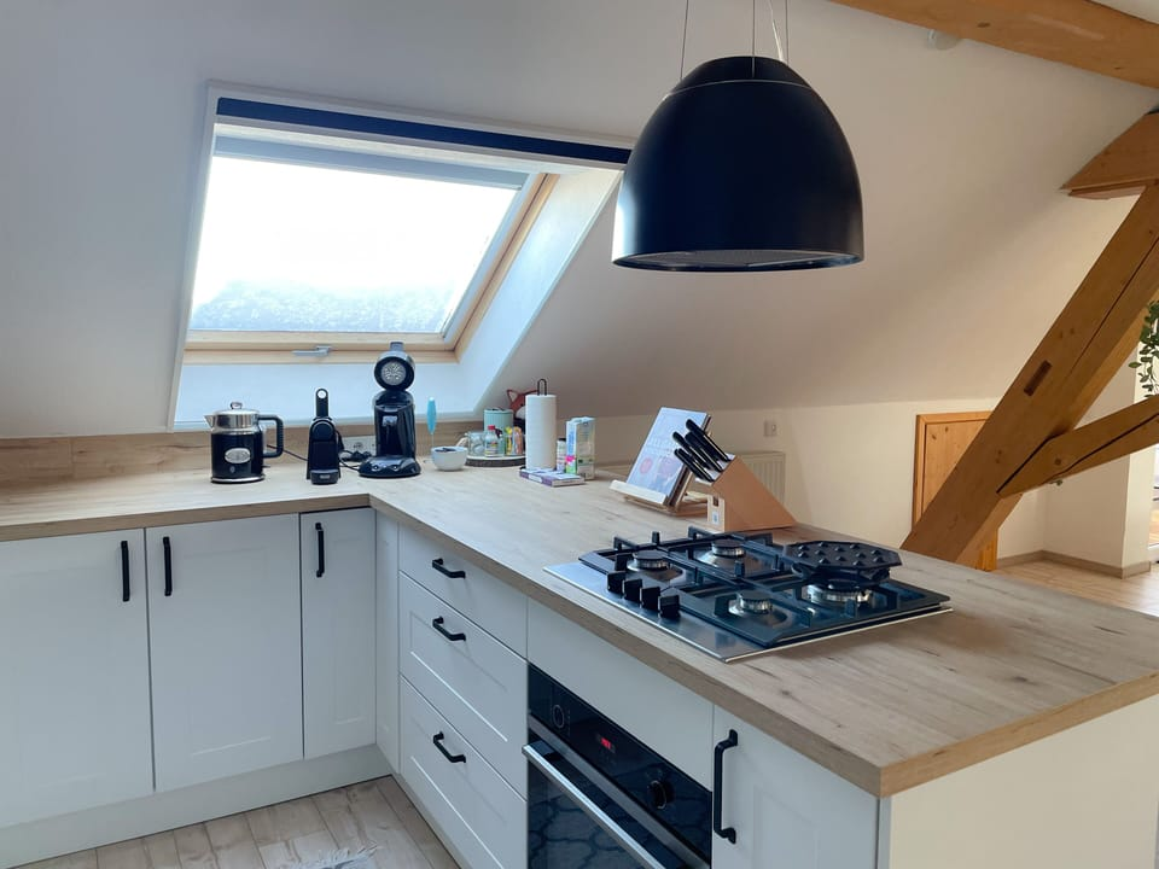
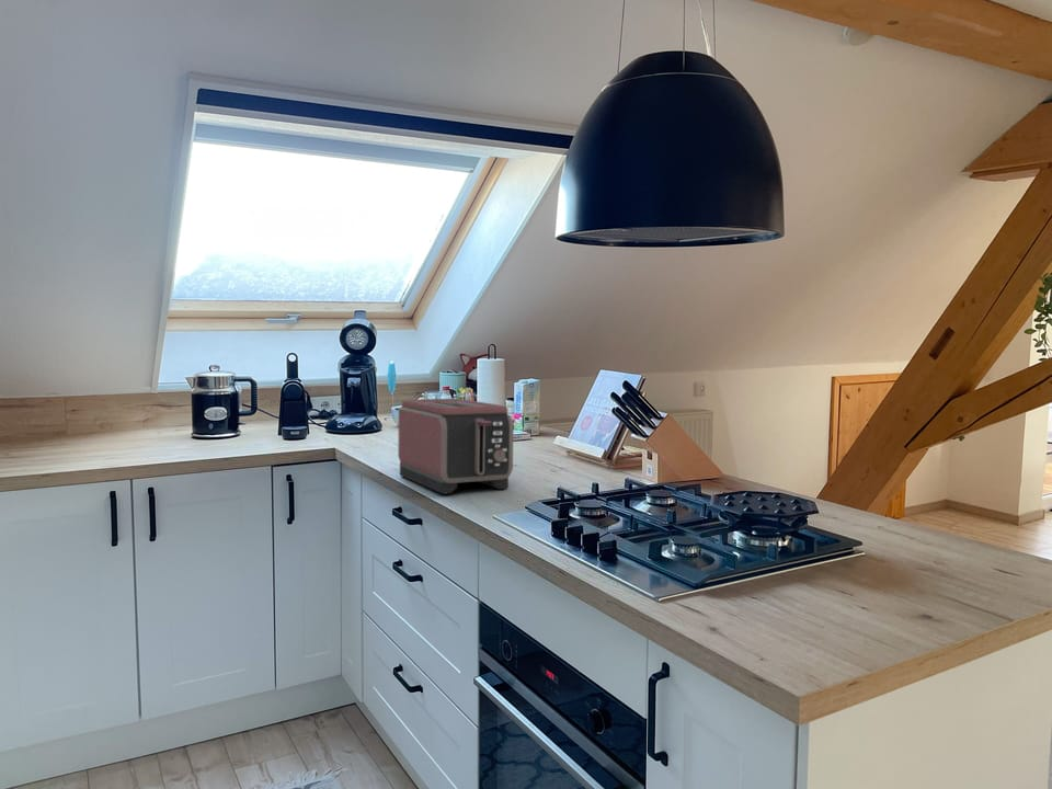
+ toaster (455, 443)
